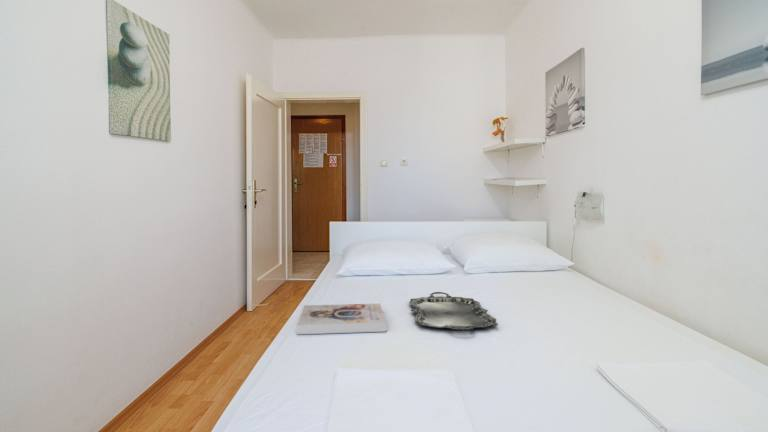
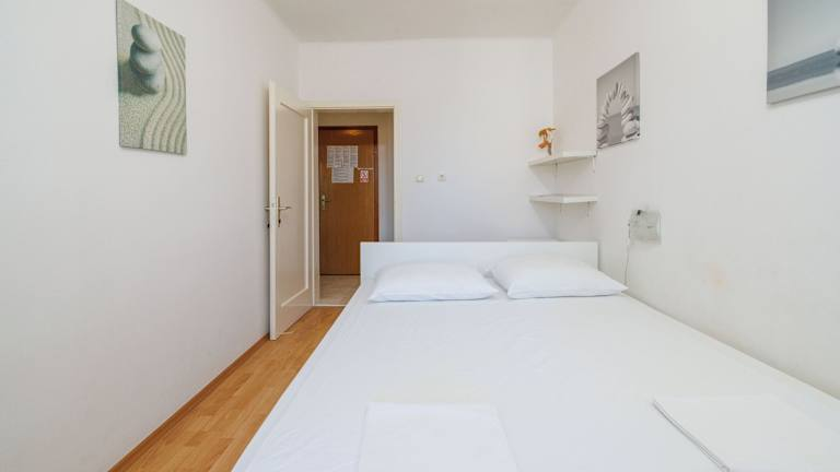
- book (342, 317)
- serving tray (449, 310)
